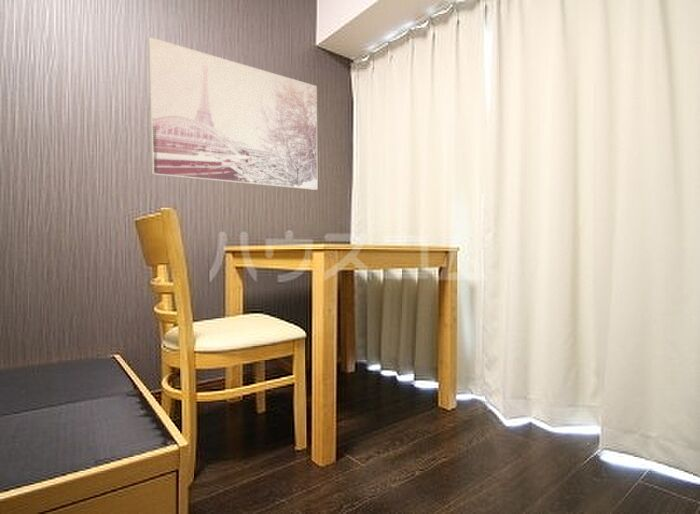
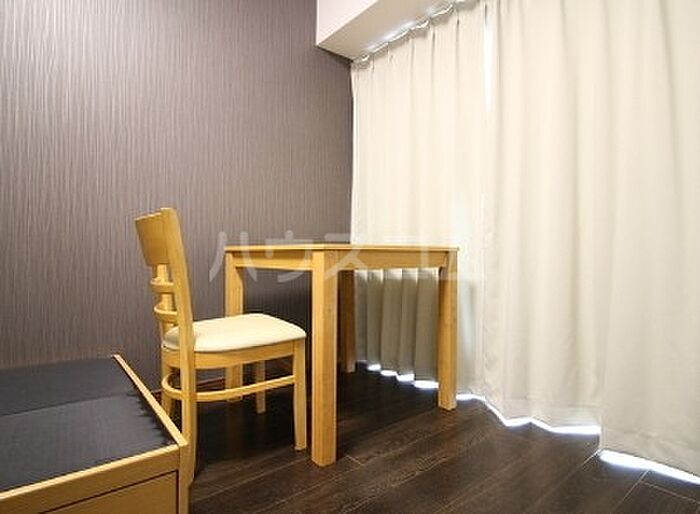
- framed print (244, 124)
